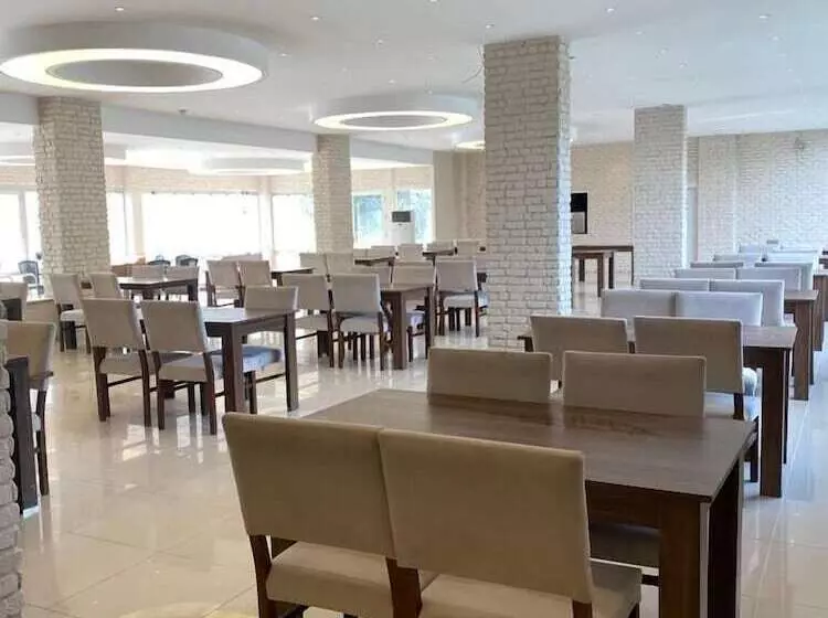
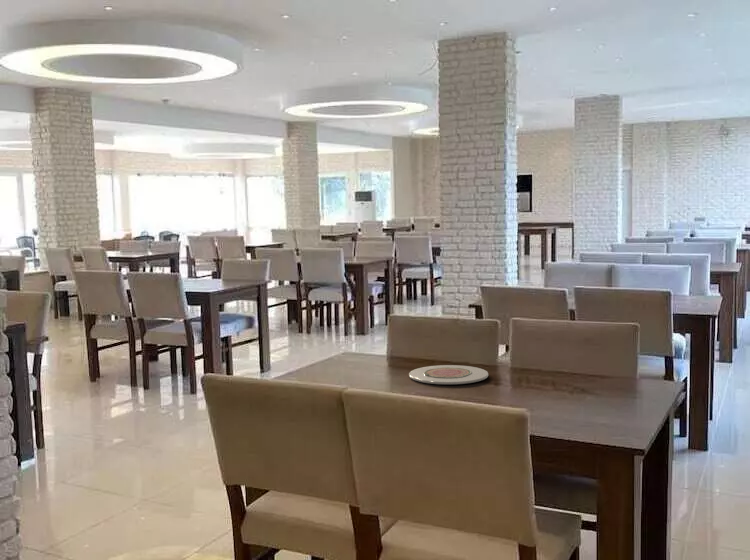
+ plate (448, 373)
